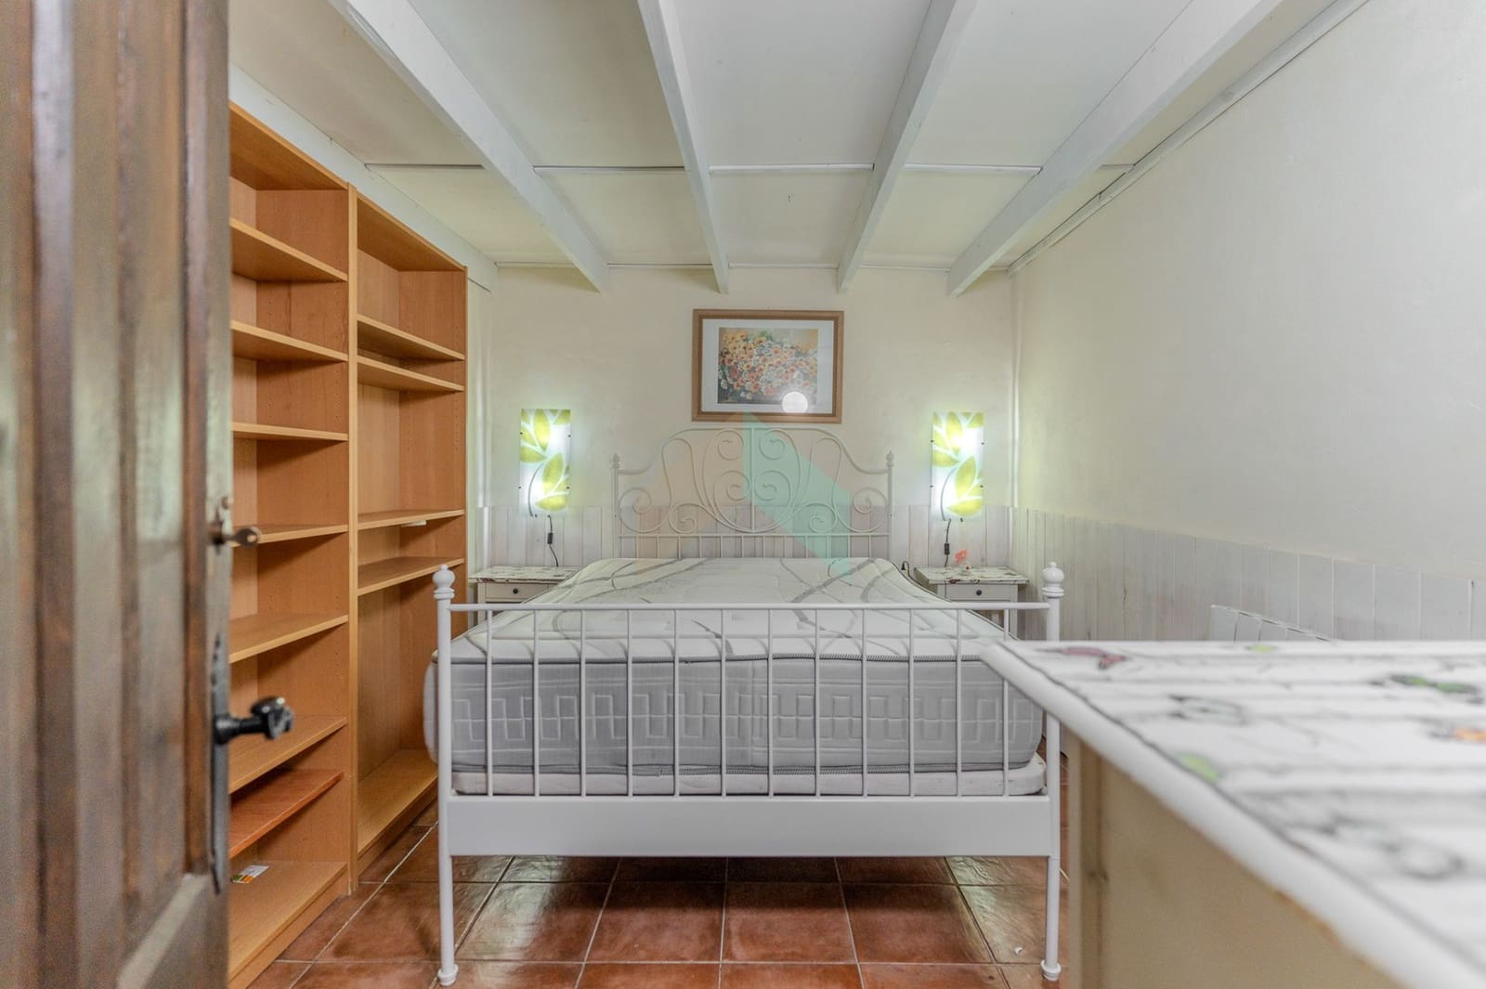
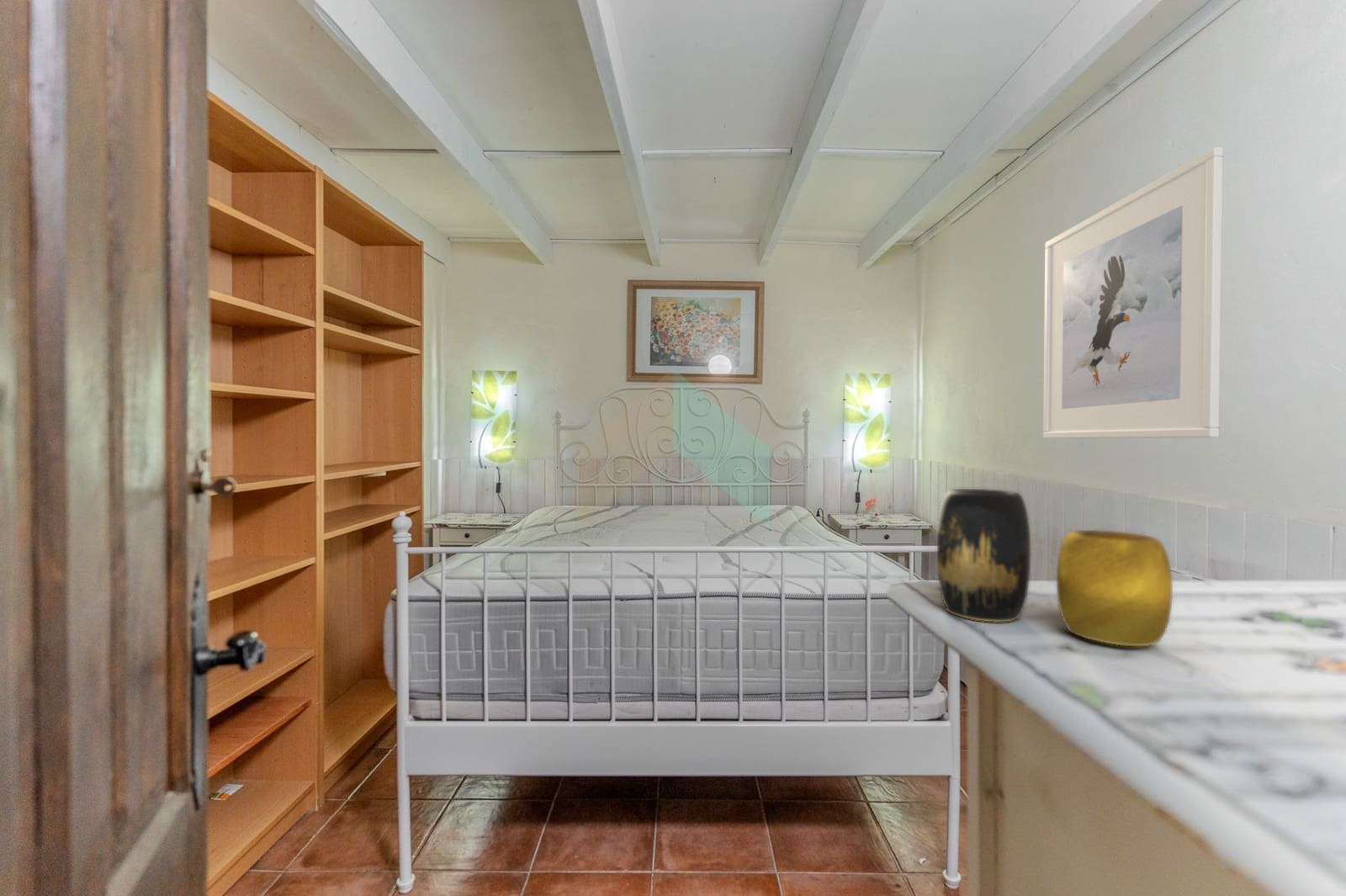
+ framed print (1115, 321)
+ vase (1030, 558)
